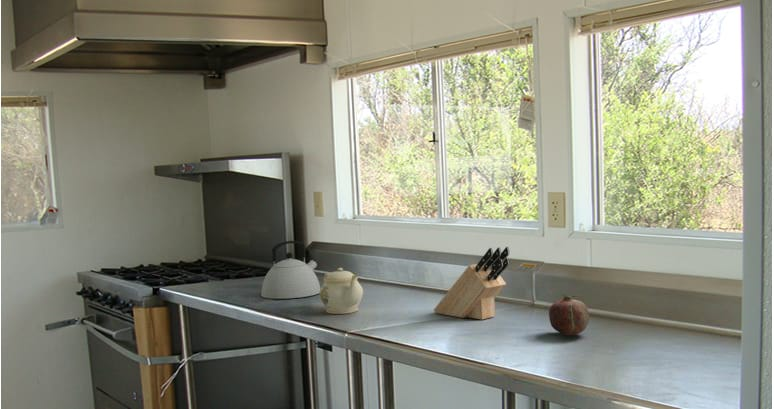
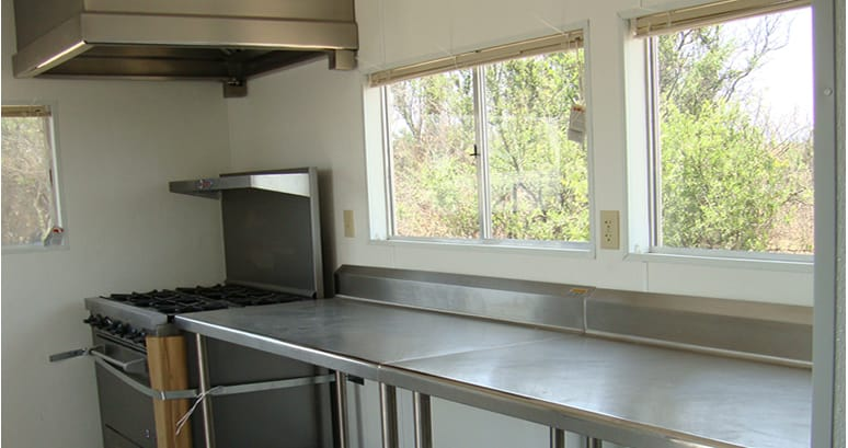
- knife block (473, 280)
- kettle (291, 267)
- fruit (568, 314)
- teapot (340, 289)
